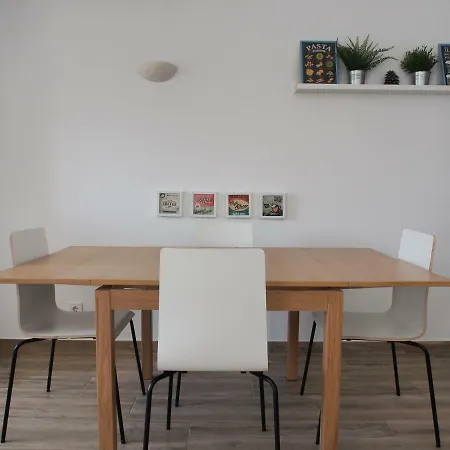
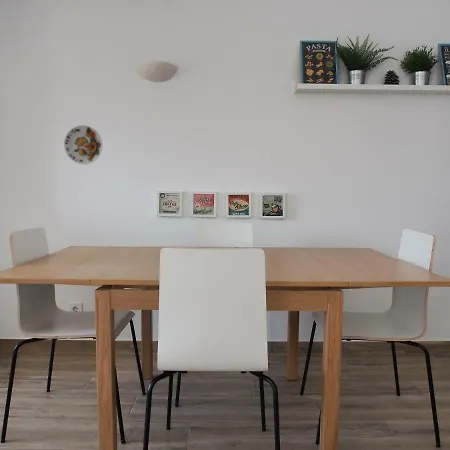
+ decorative plate (83, 145)
